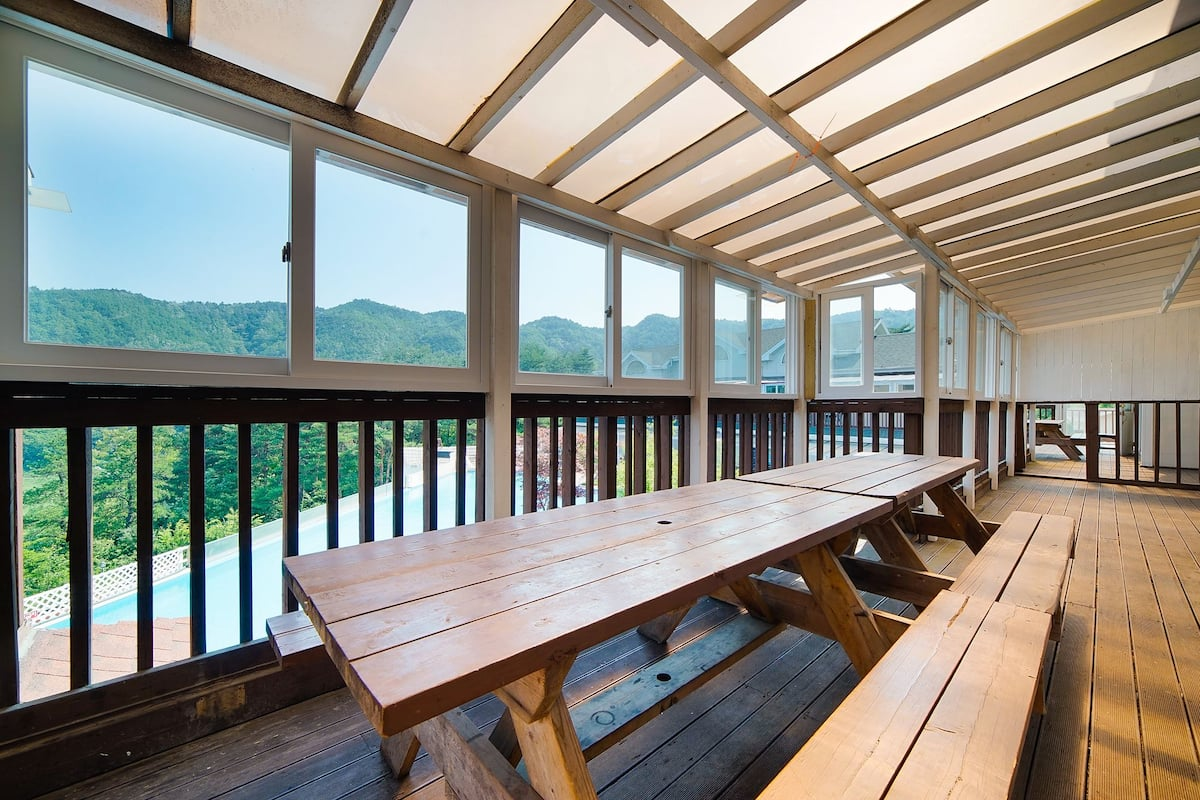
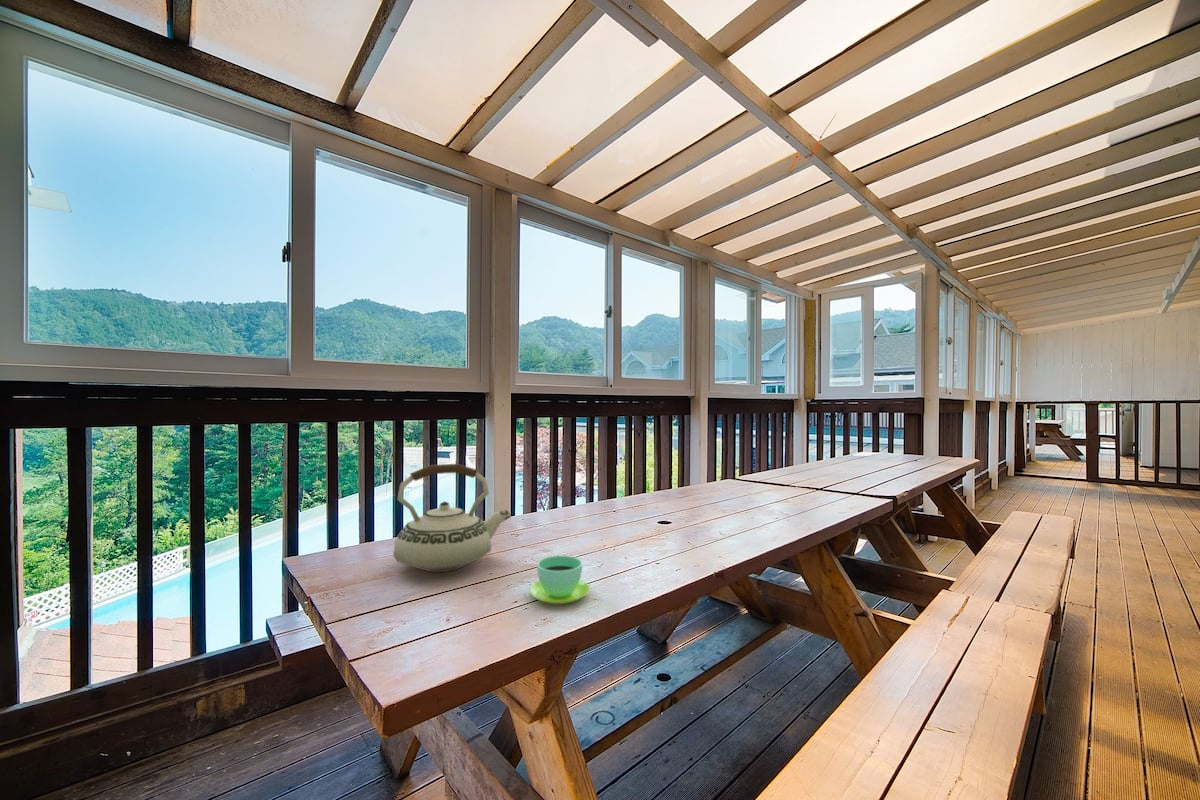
+ cup (560, 578)
+ teakettle (454, 513)
